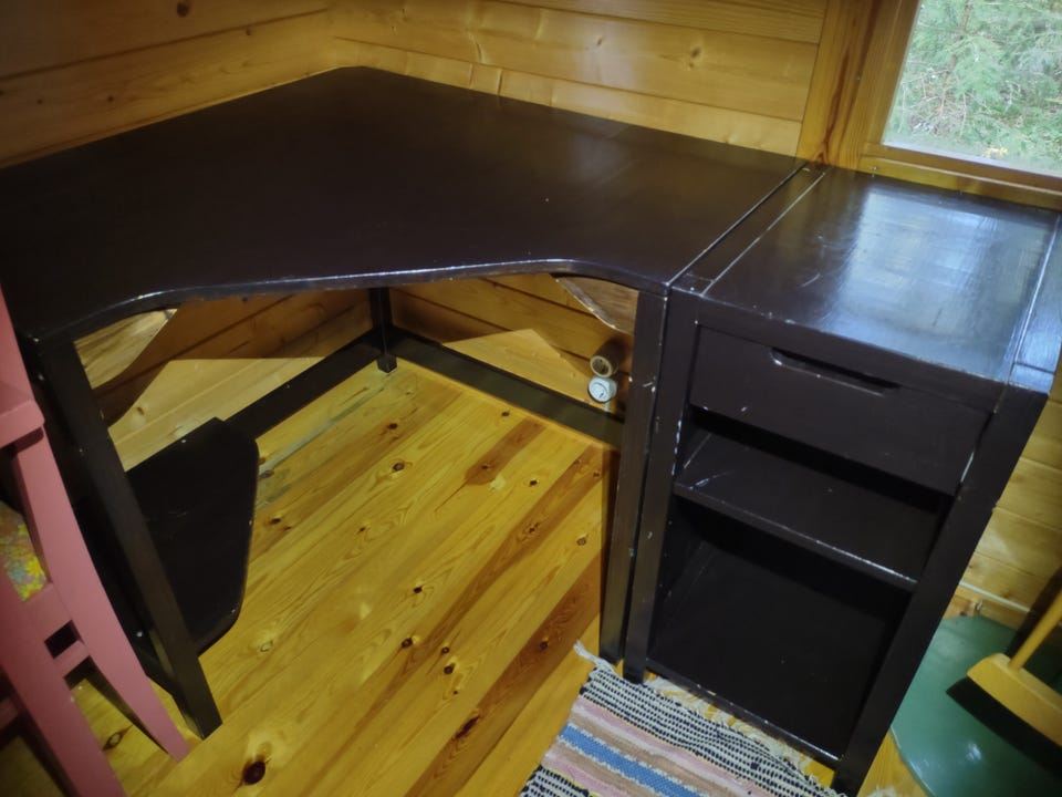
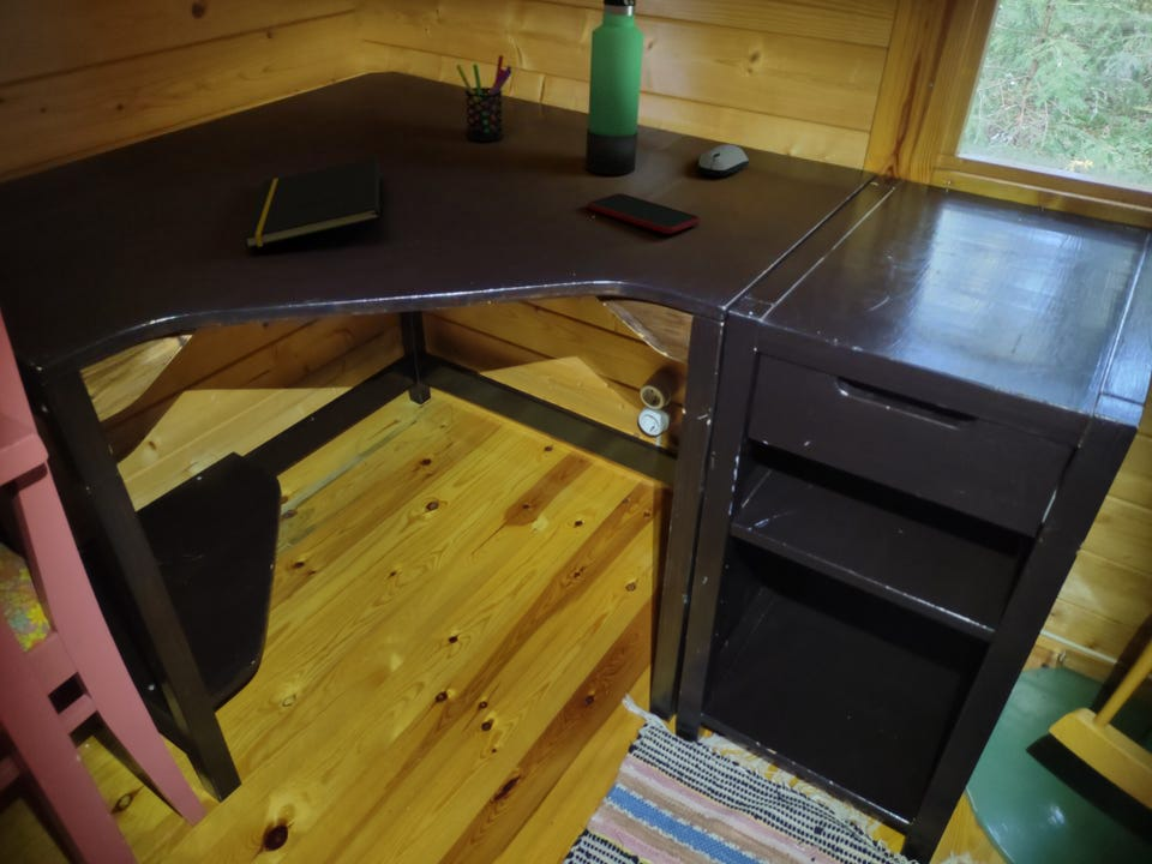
+ pen holder (484, 96)
+ computer mouse (722, 157)
+ thermos bottle (616, 70)
+ smartphone (642, 212)
+ notepad (317, 198)
